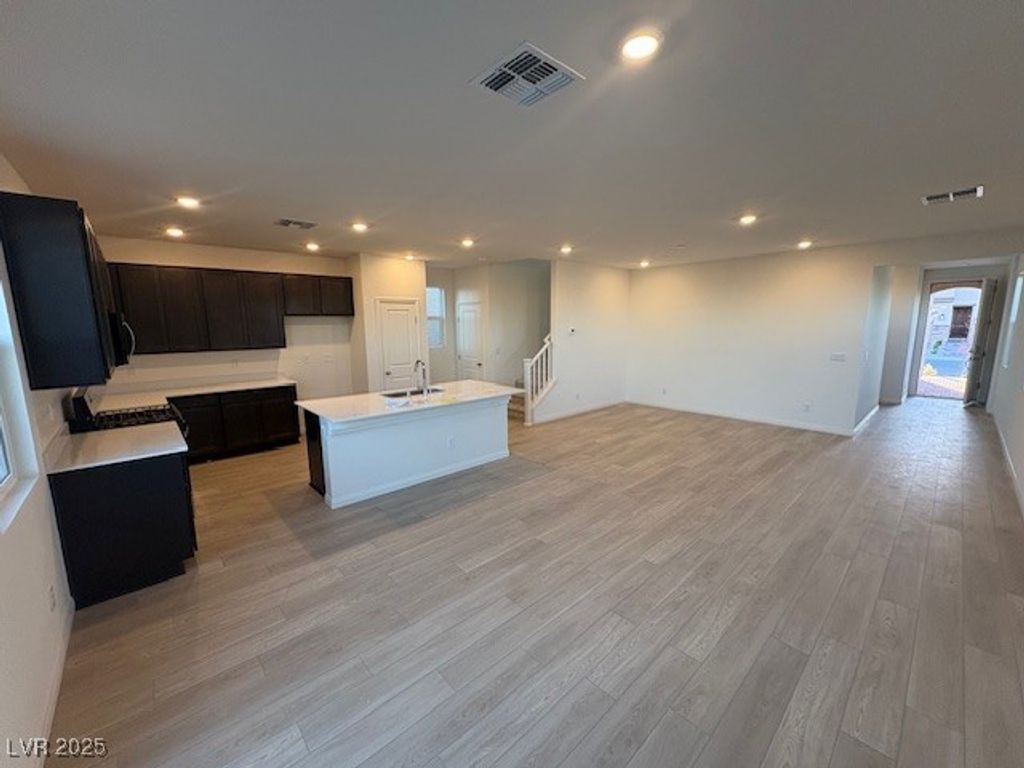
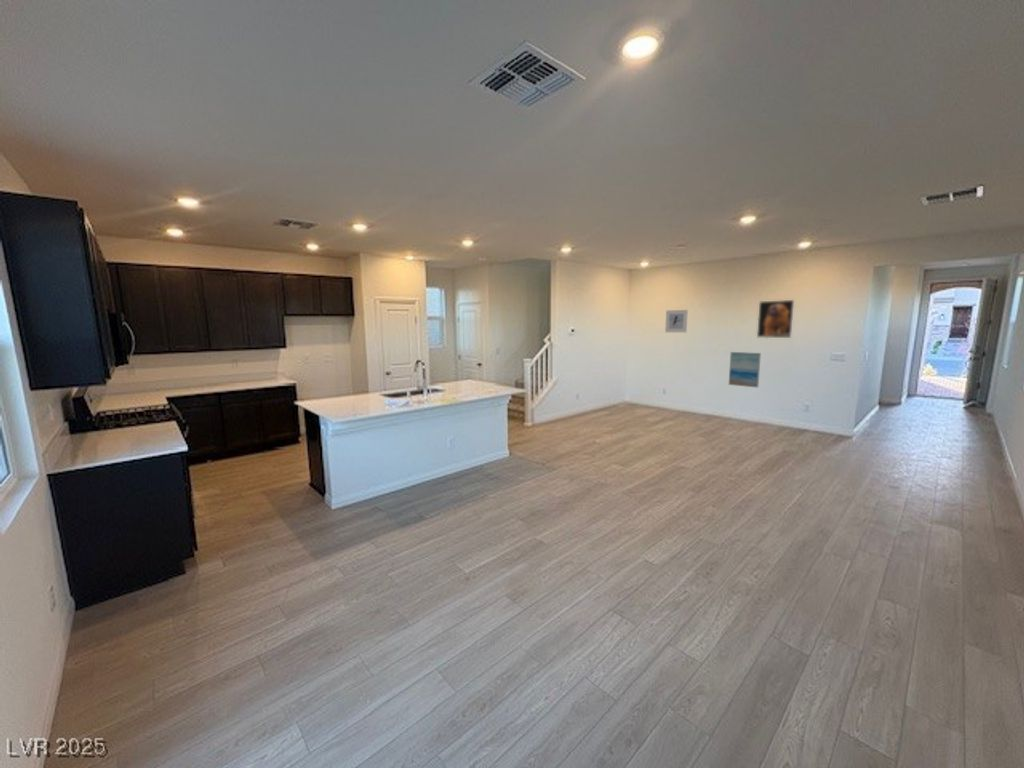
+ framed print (775, 319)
+ wall art (744, 369)
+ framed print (676, 321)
